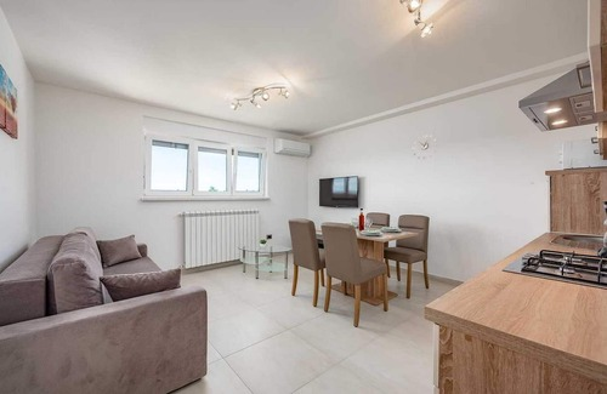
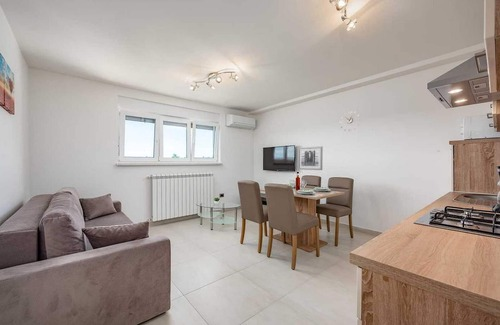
+ wall art (309, 158)
